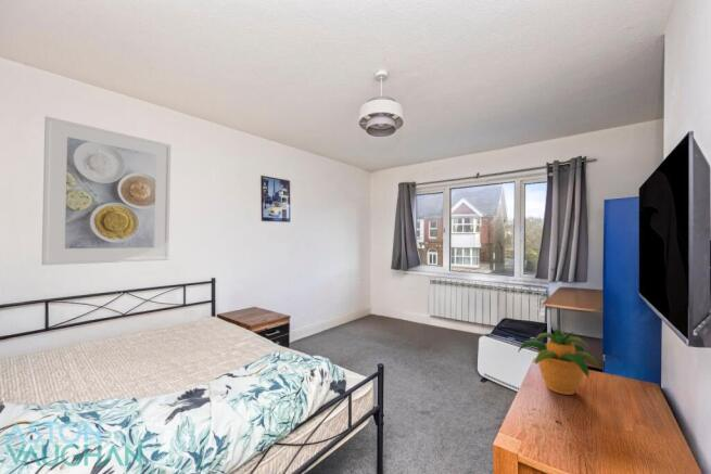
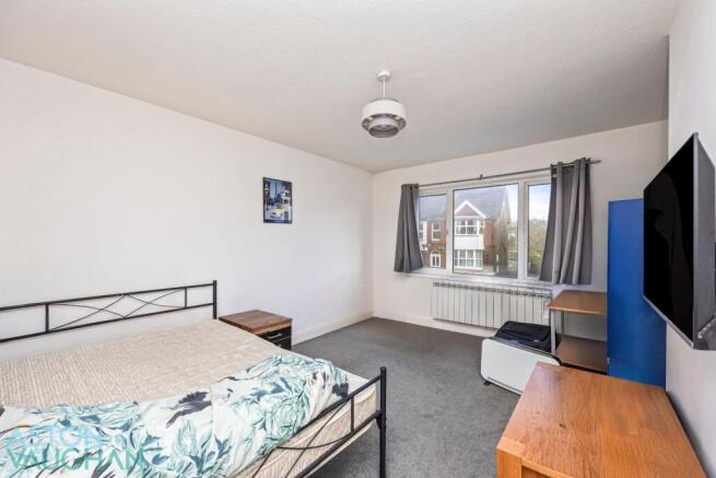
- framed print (114, 196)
- potted plant (562, 360)
